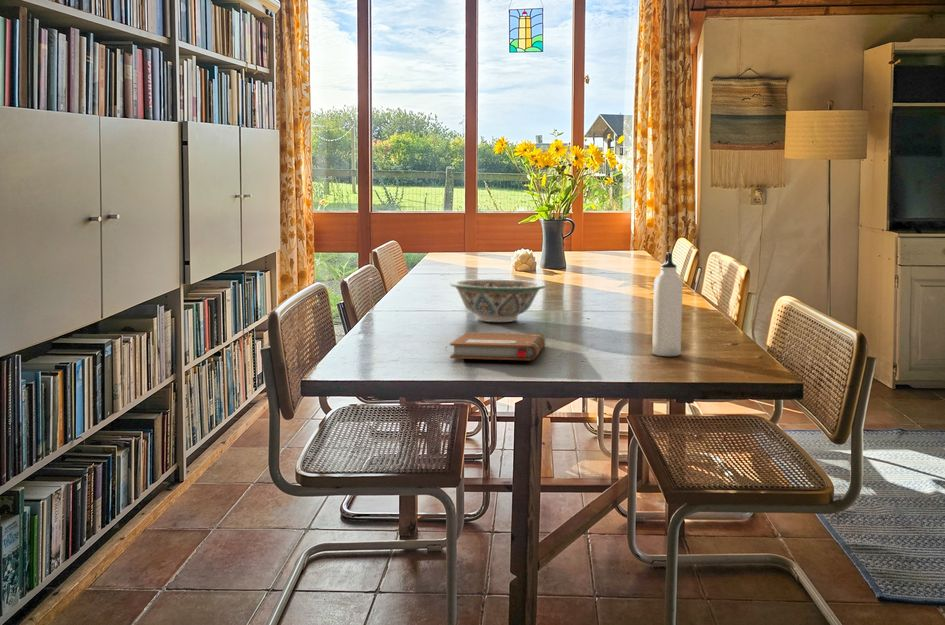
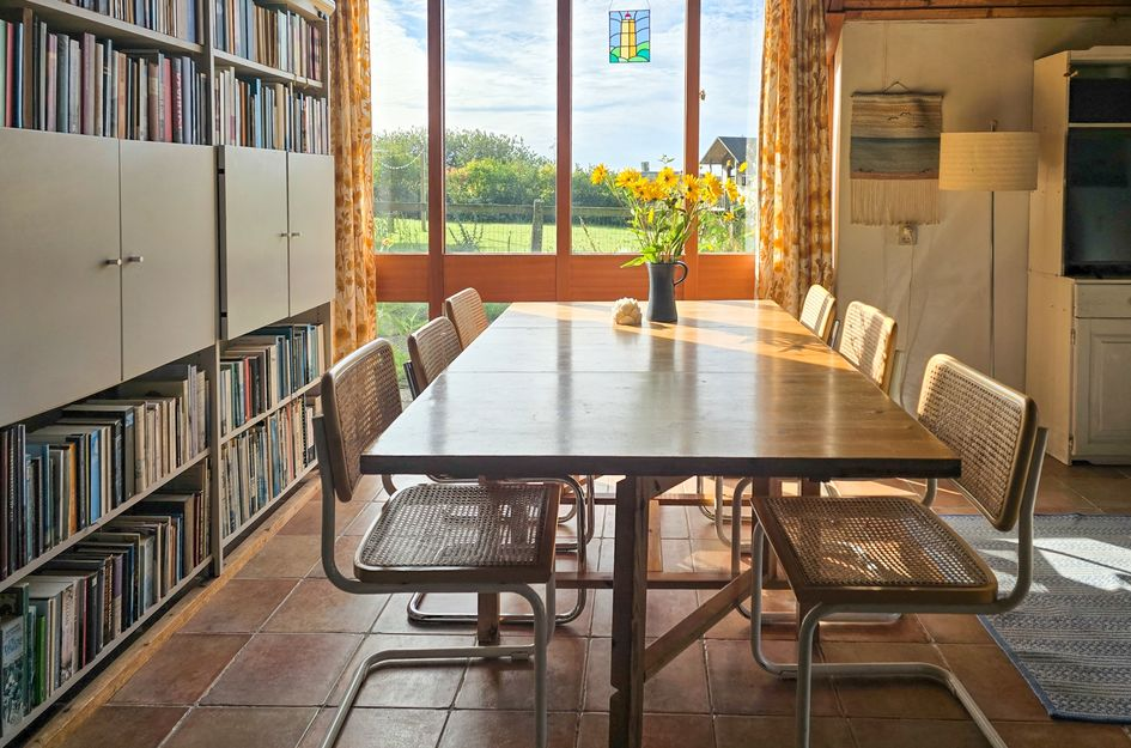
- decorative bowl (497, 301)
- notebook (499, 346)
- water bottle (667, 303)
